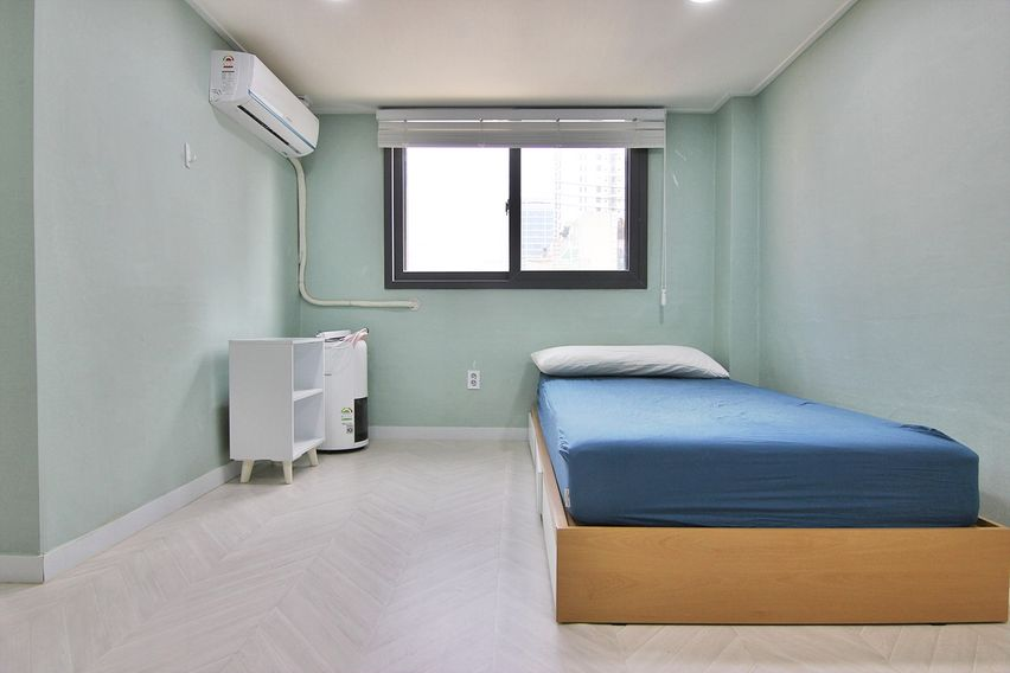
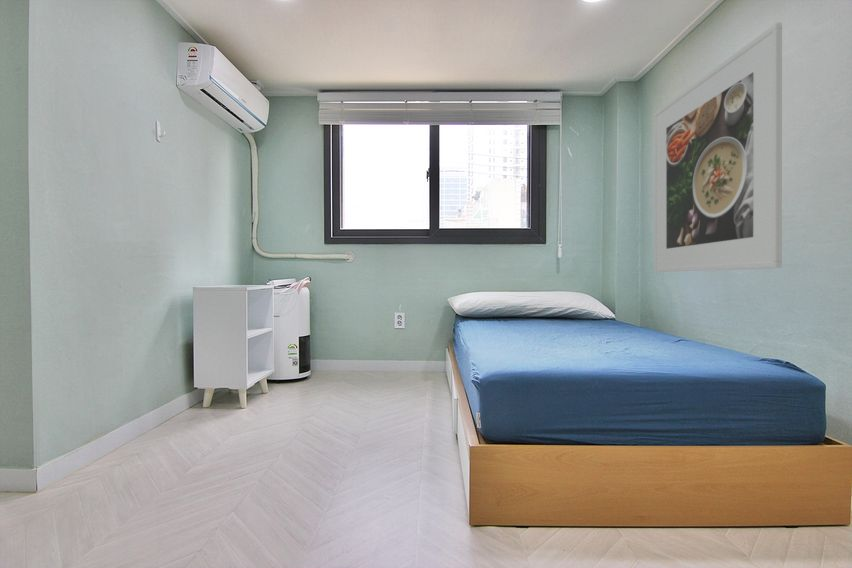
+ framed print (704, 174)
